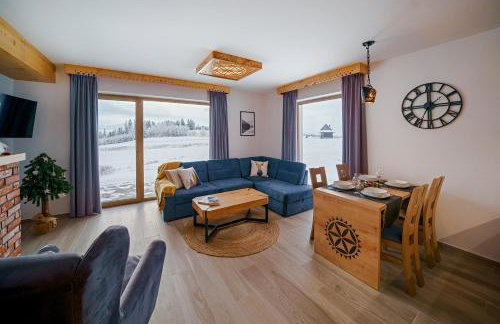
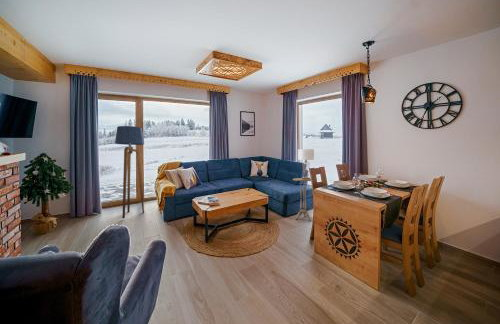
+ side table (305, 198)
+ floor lamp (129, 171)
+ lamp (305, 163)
